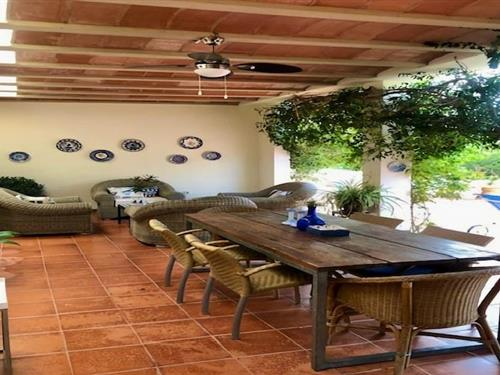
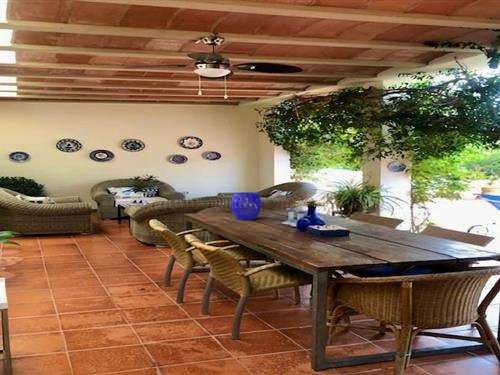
+ decorative bowl (246, 206)
